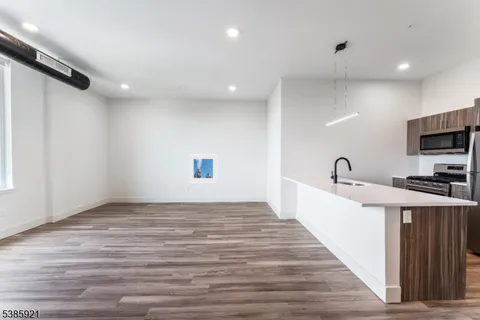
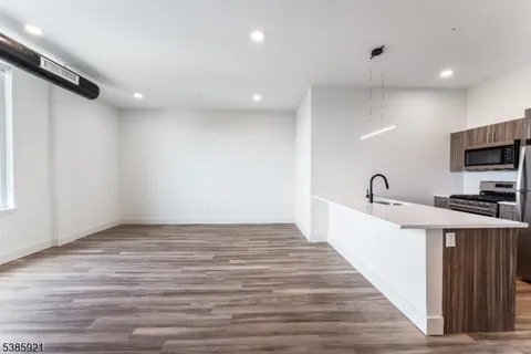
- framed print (203, 168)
